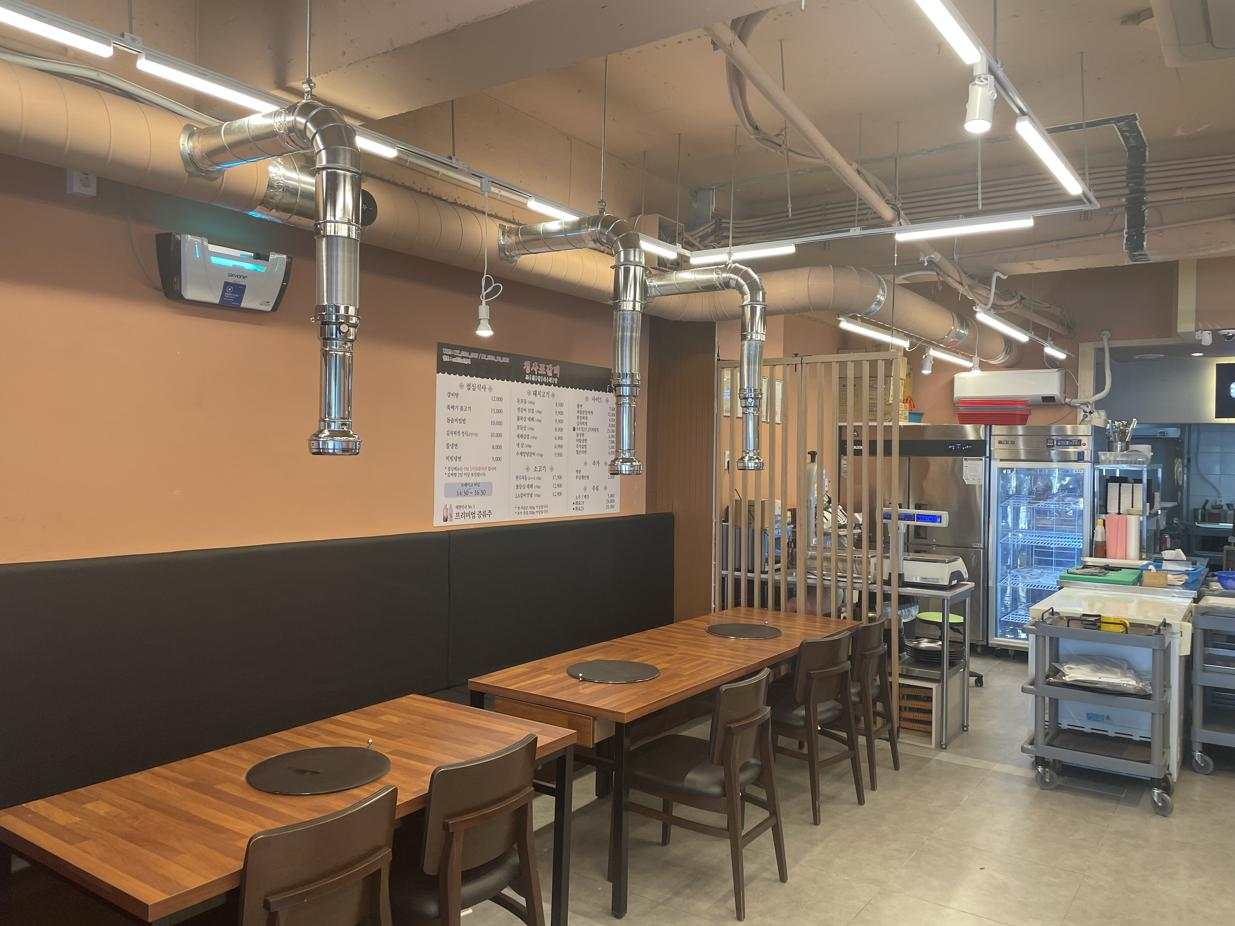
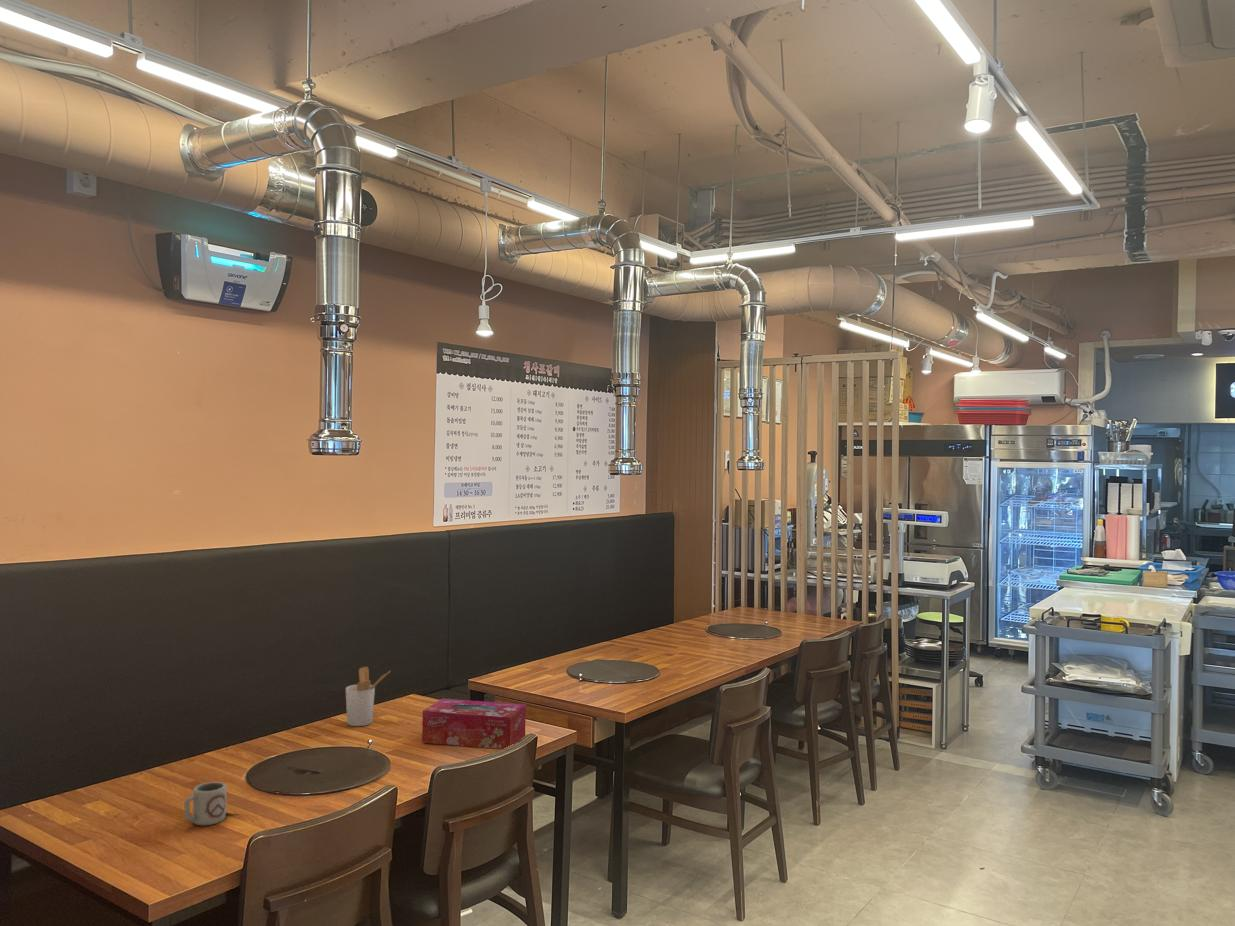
+ utensil holder (368, 696)
+ cup (204, 804)
+ tissue box (474, 723)
